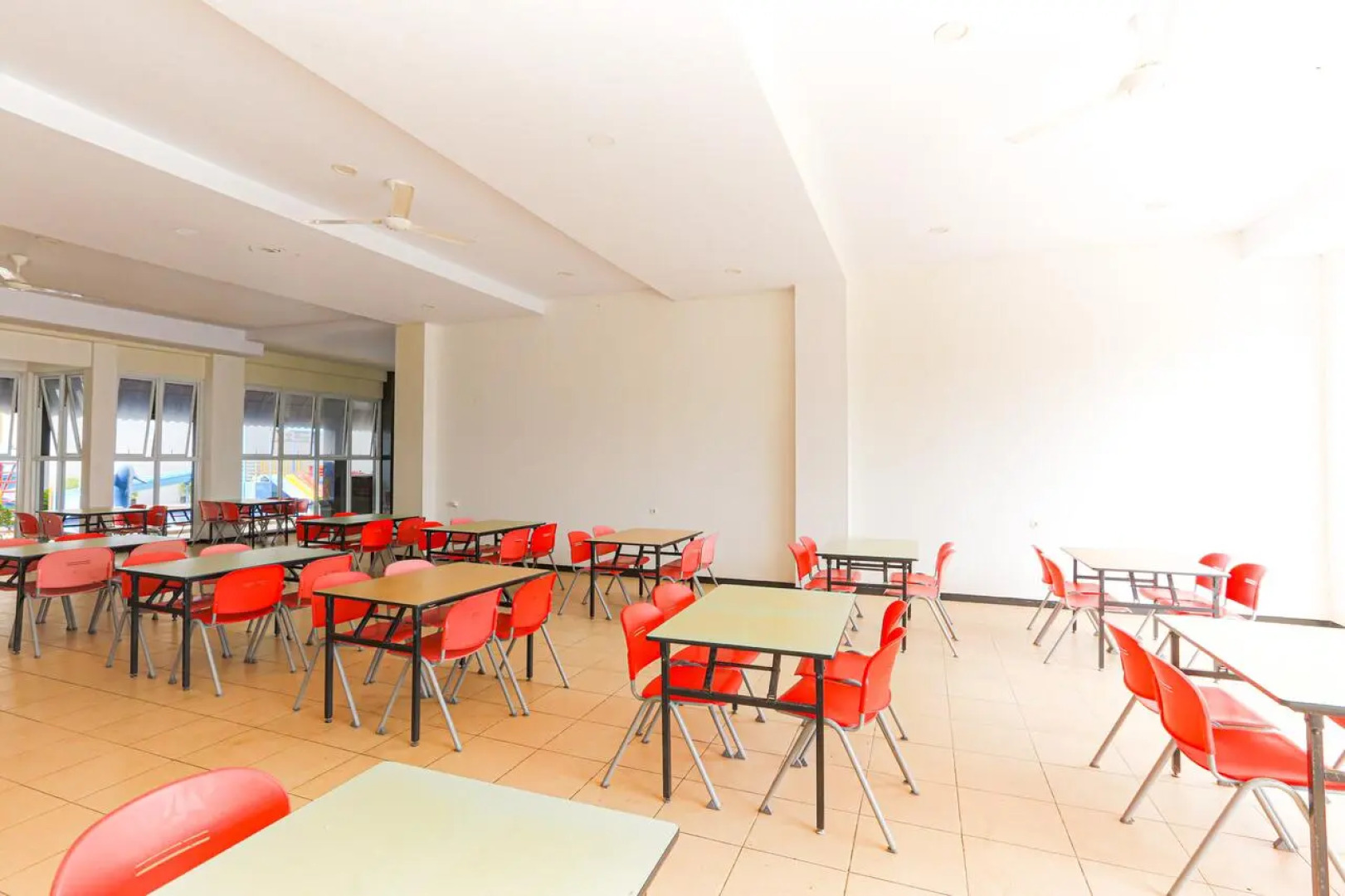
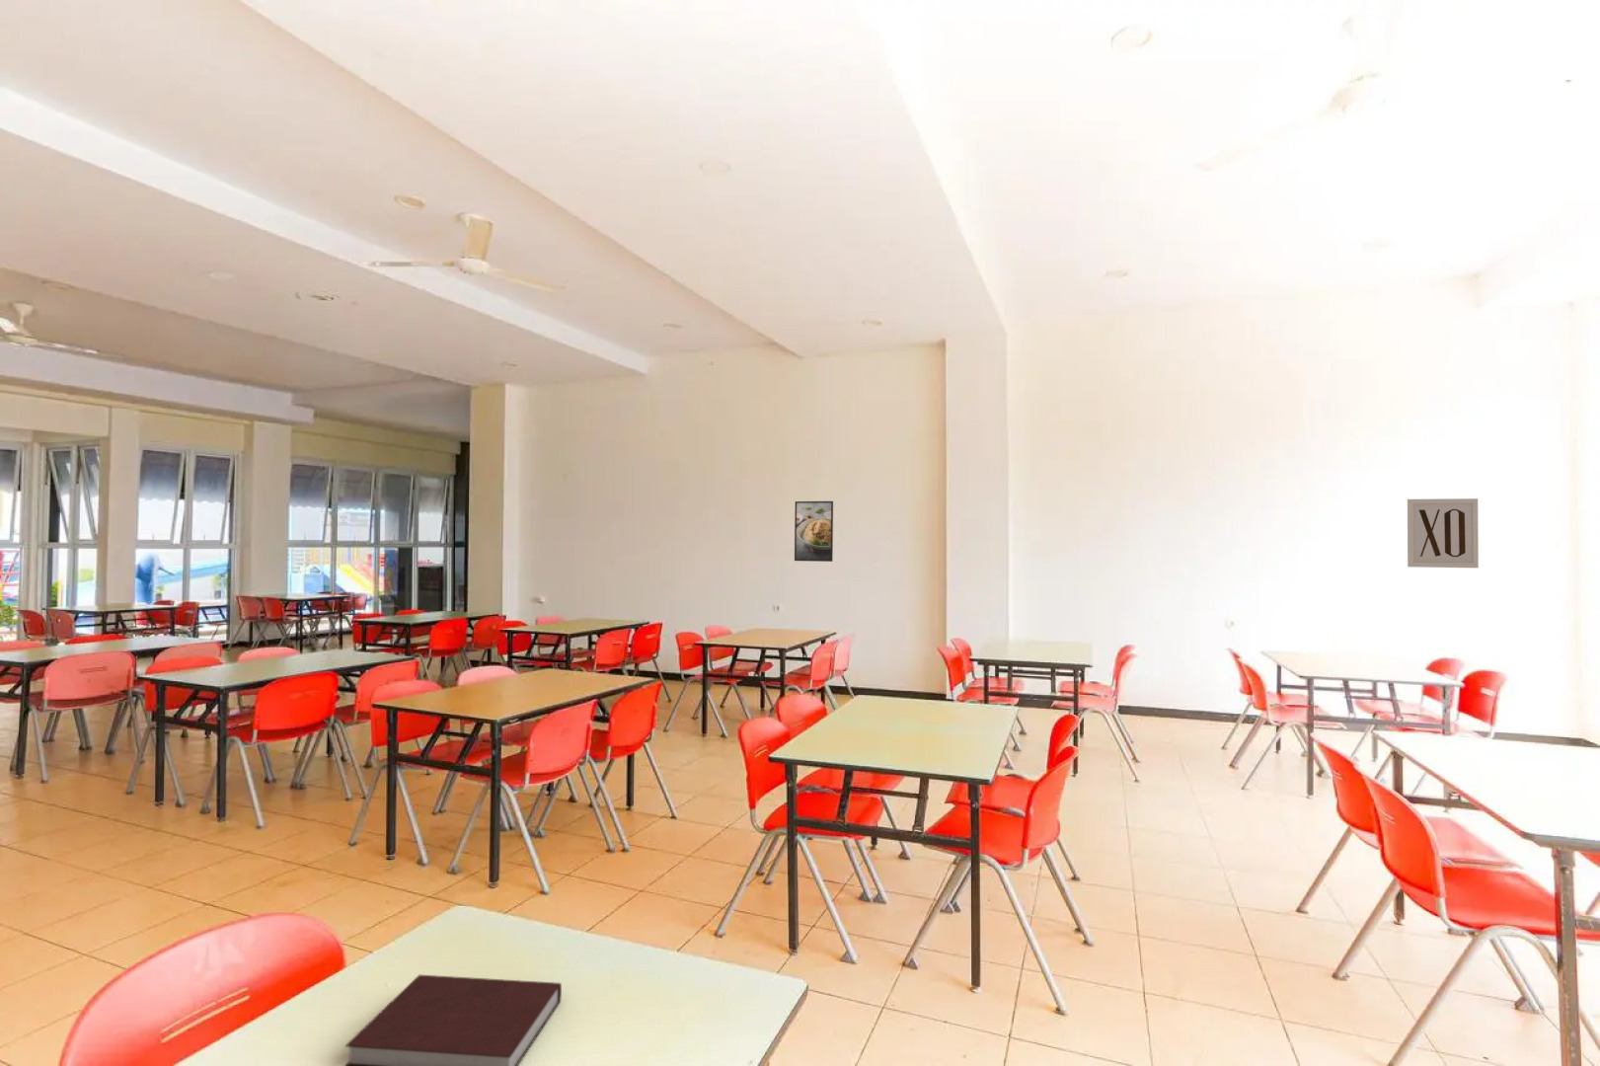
+ wall art (1442, 533)
+ notebook (460, 1022)
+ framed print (814, 531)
